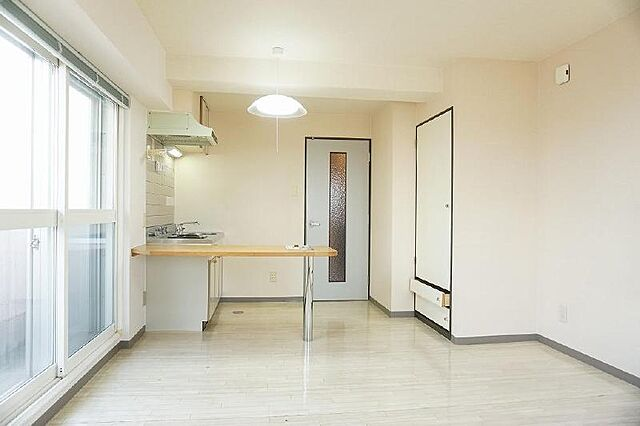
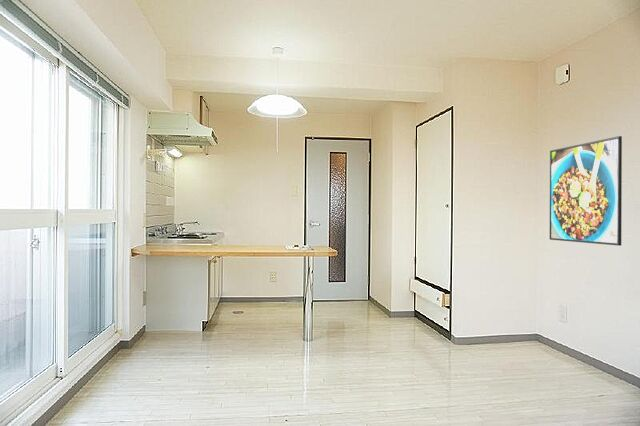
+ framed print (581, 193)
